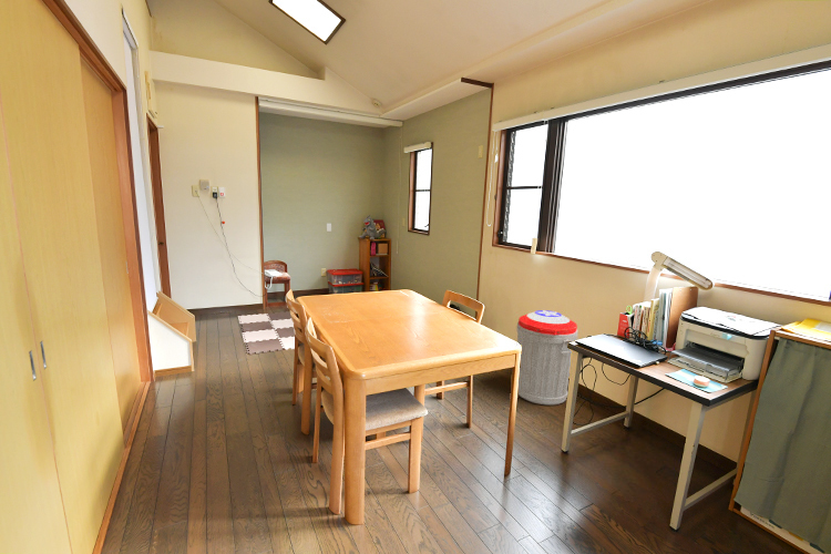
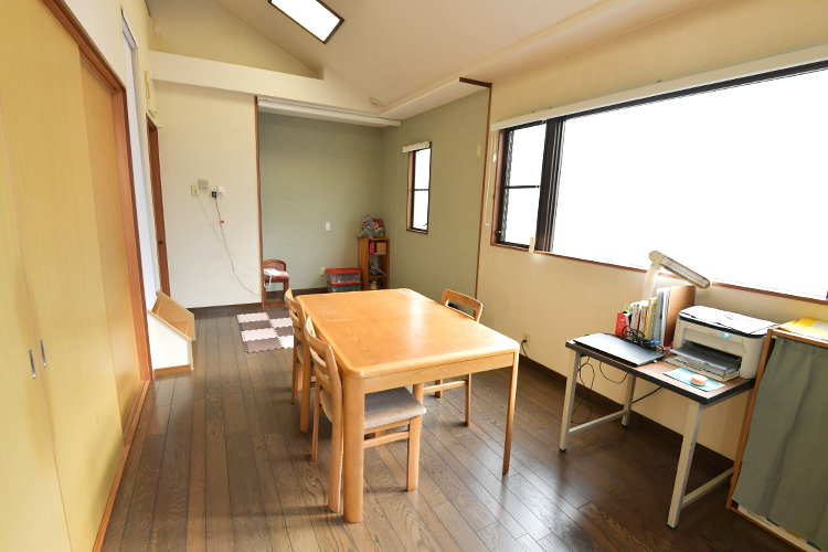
- trash can (544, 353)
